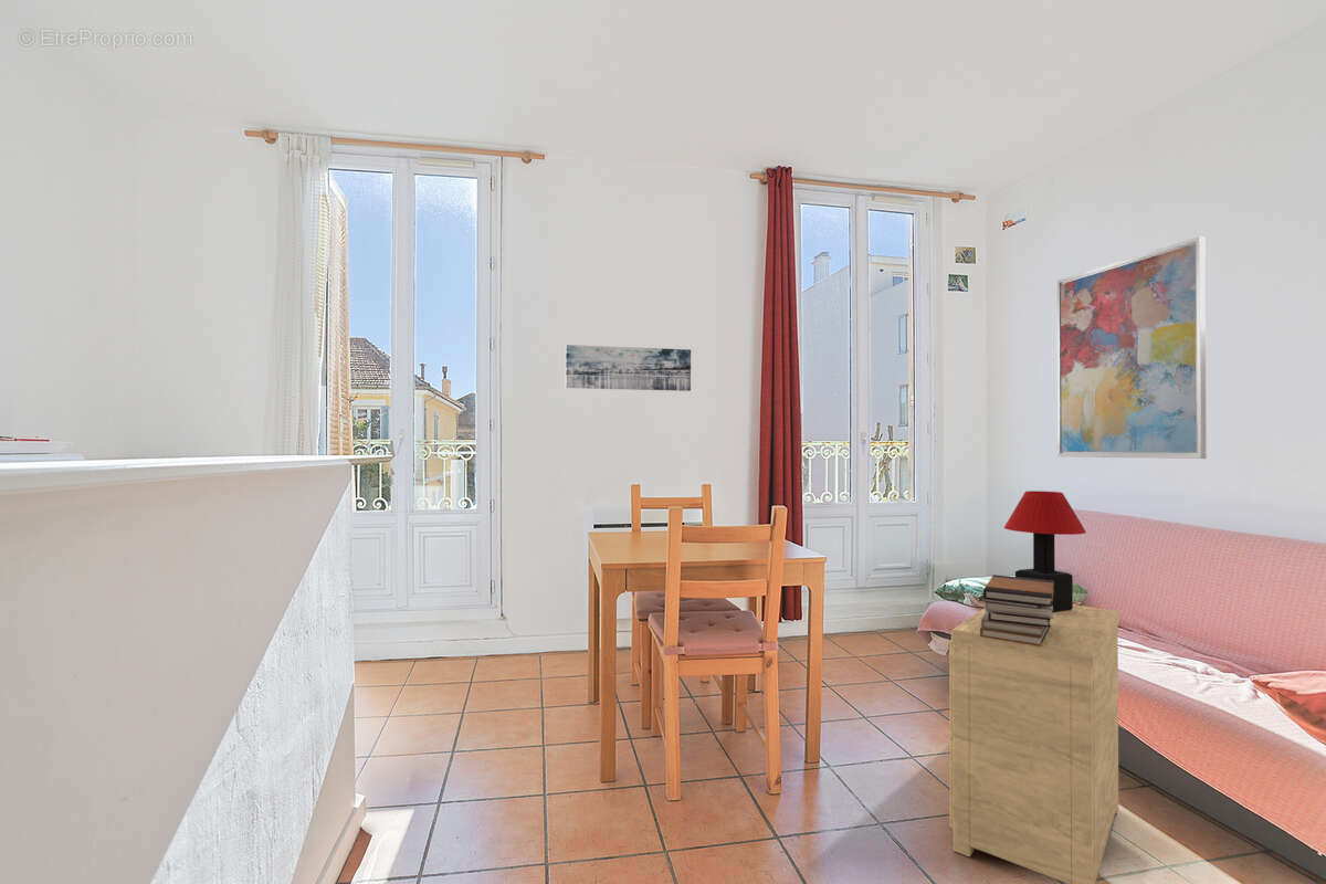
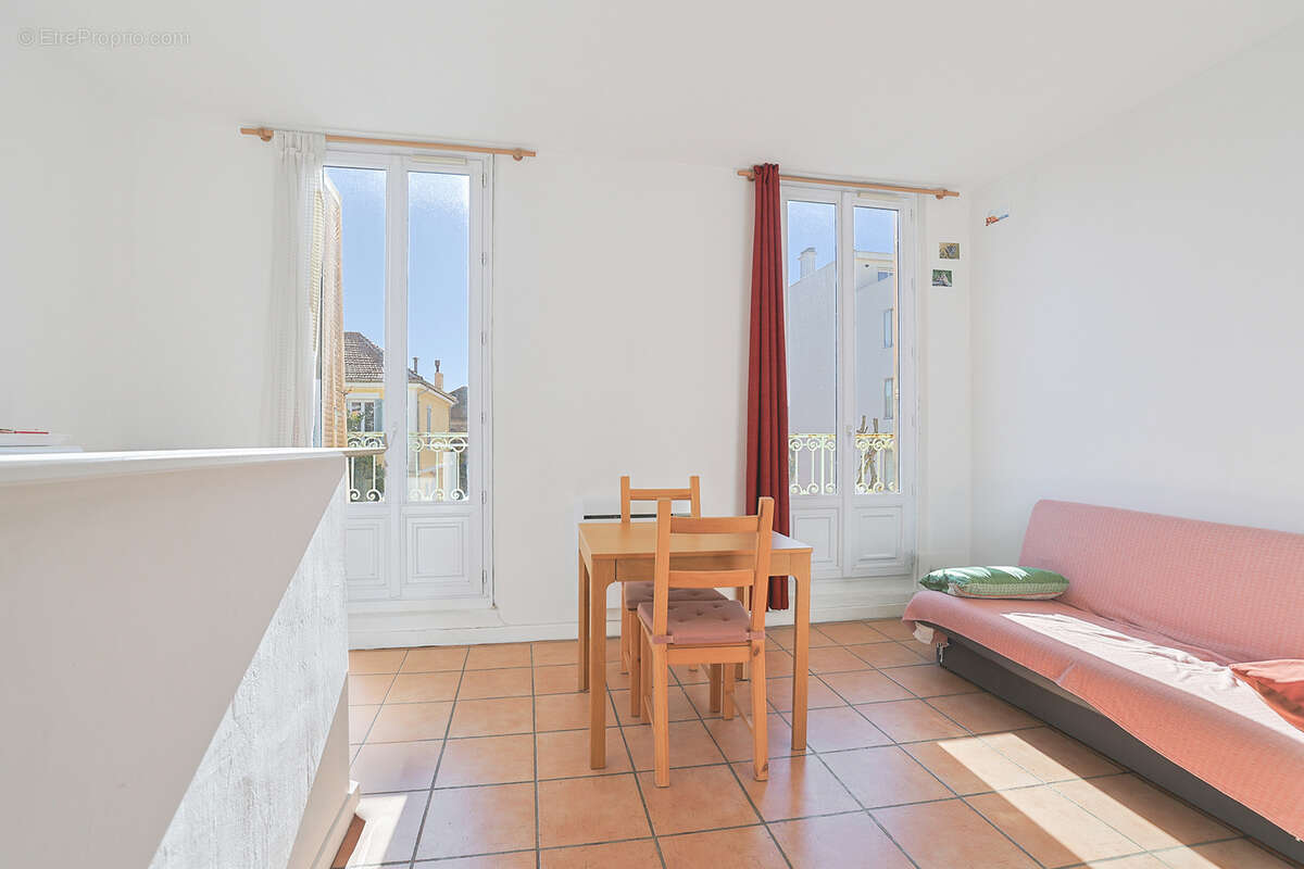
- side table (1030, 720)
- book stack (1018, 607)
- wall art (1123, 359)
- wall art (629, 368)
- table lamp (1043, 549)
